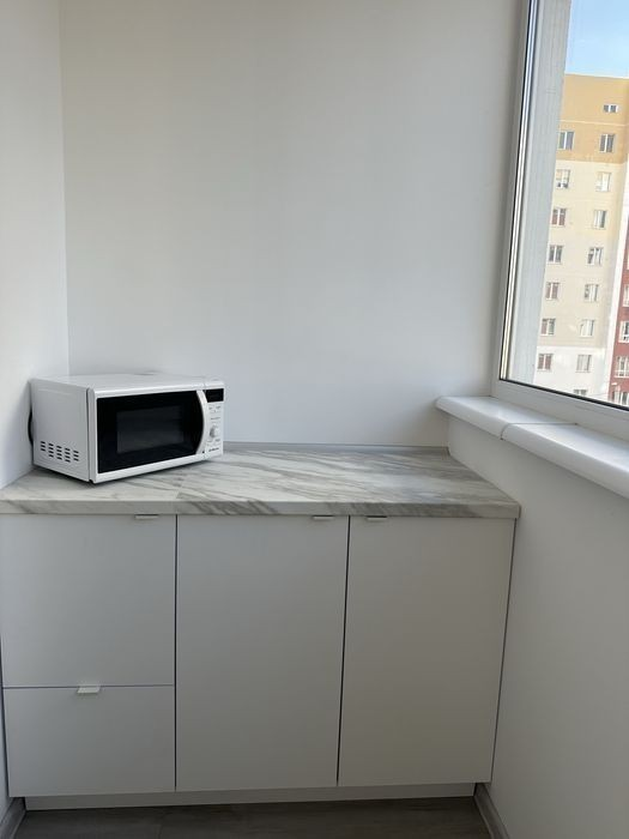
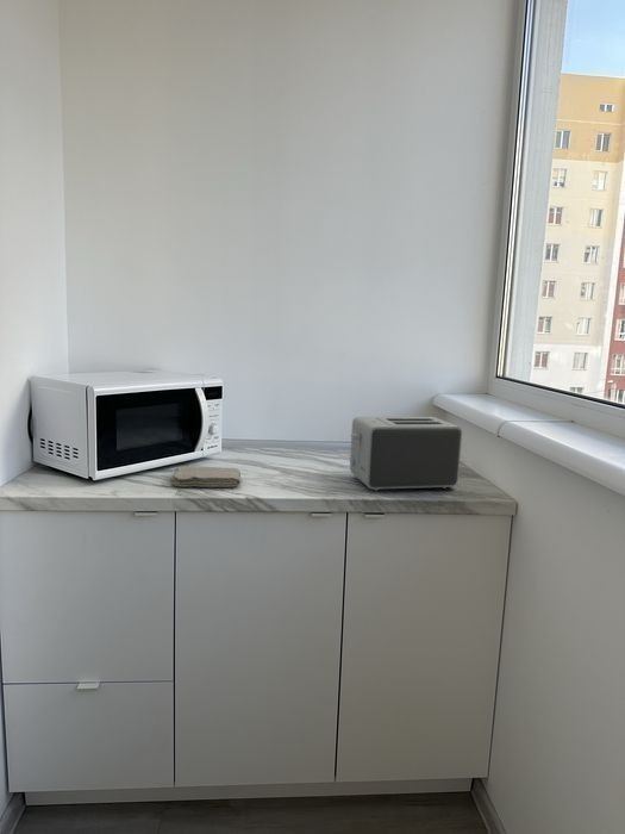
+ washcloth (206, 475)
+ toaster (400, 452)
